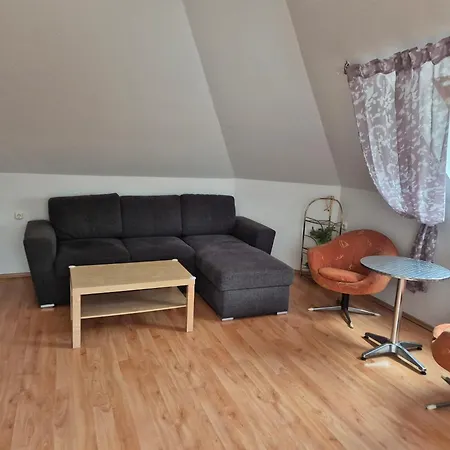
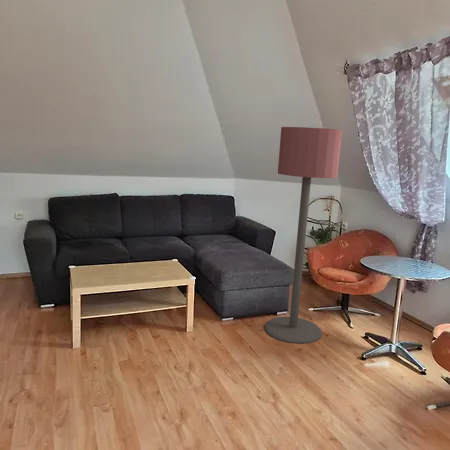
+ floor lamp (301, 234)
